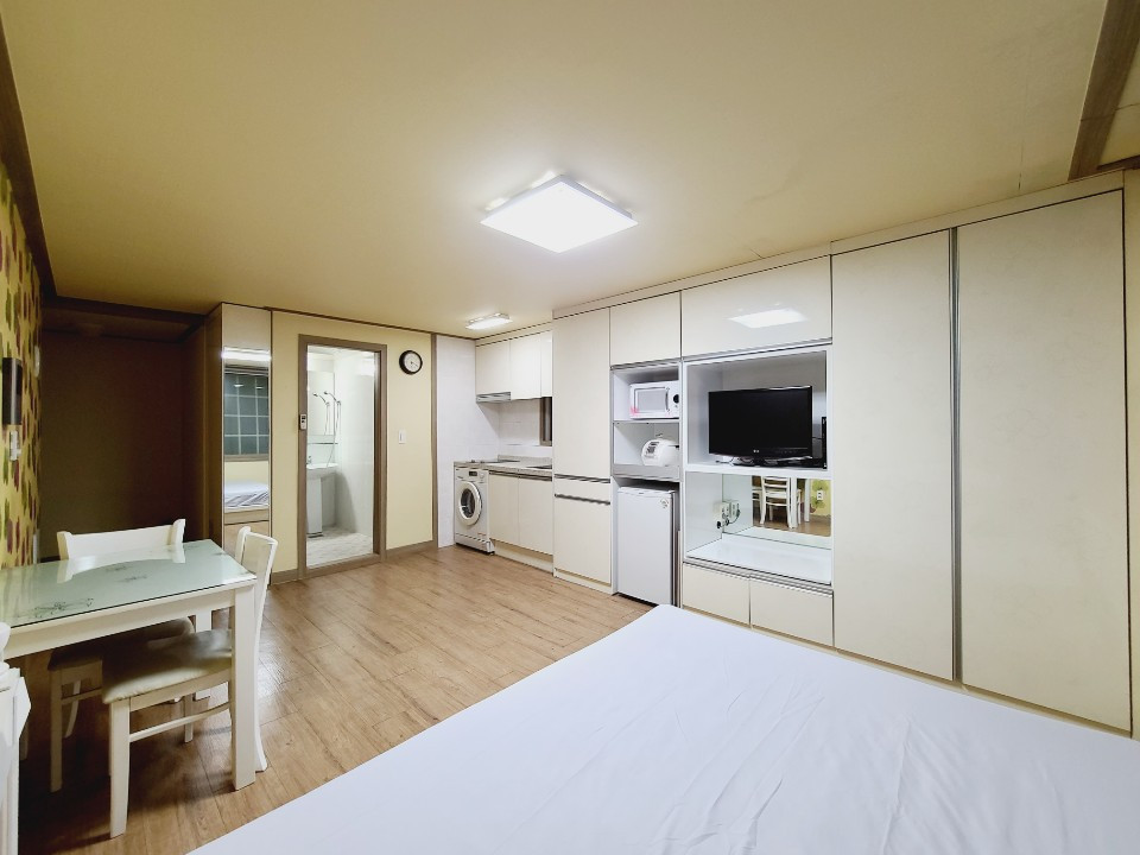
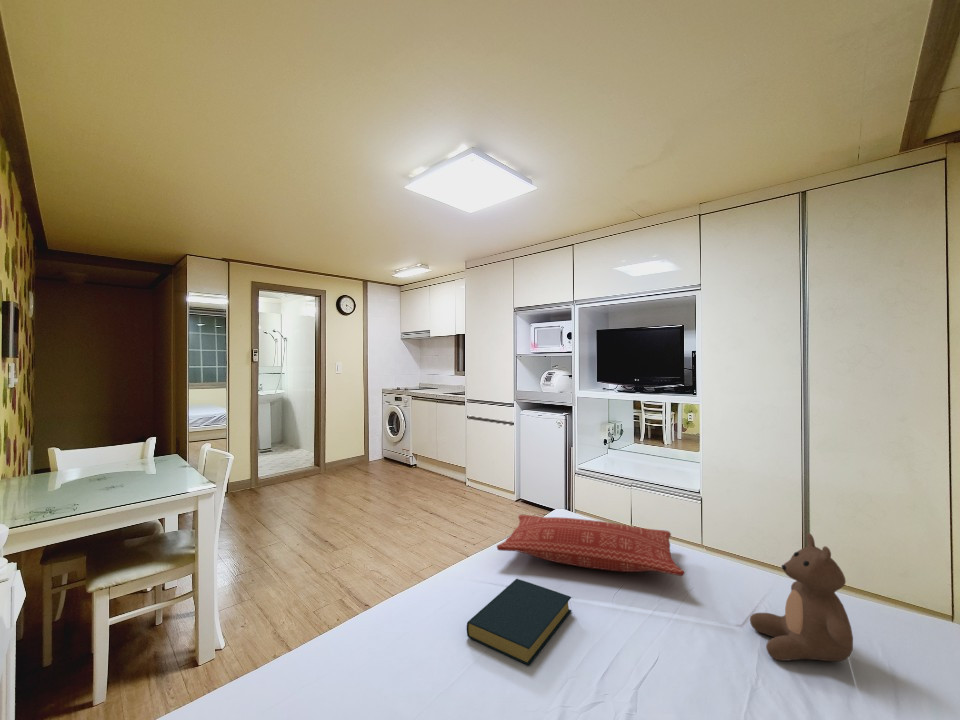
+ pillow (587, 541)
+ hardback book (521, 615)
+ teddy bear (798, 594)
